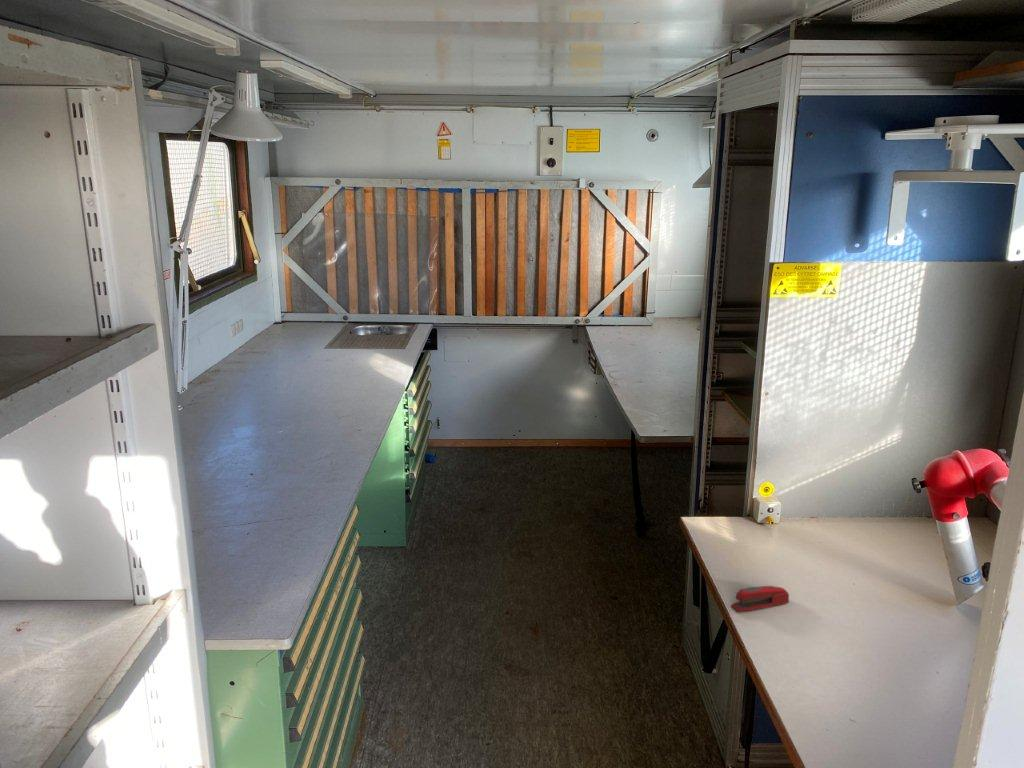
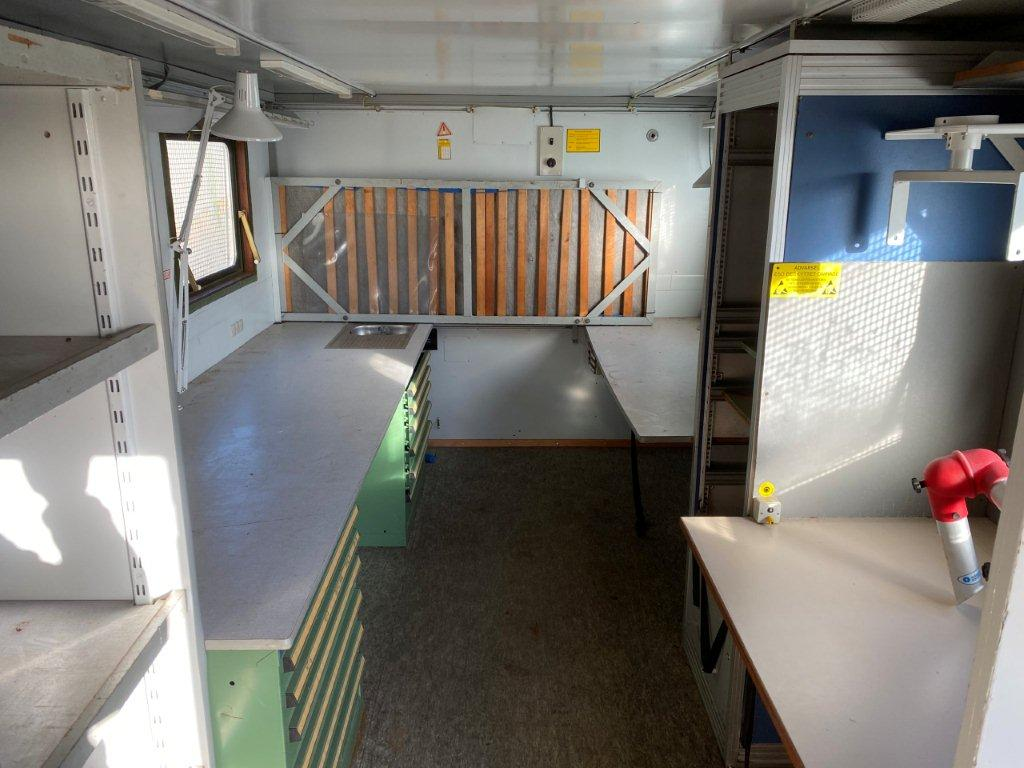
- stapler (761, 595)
